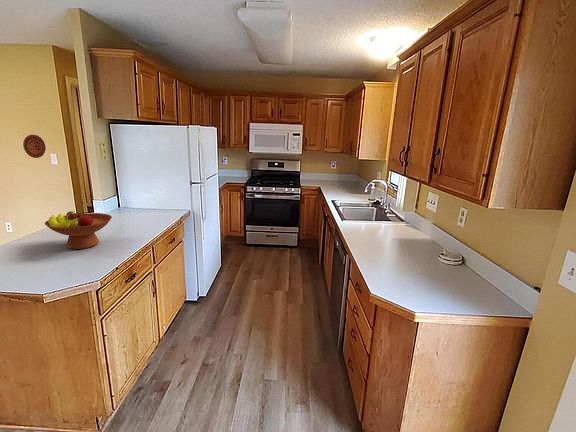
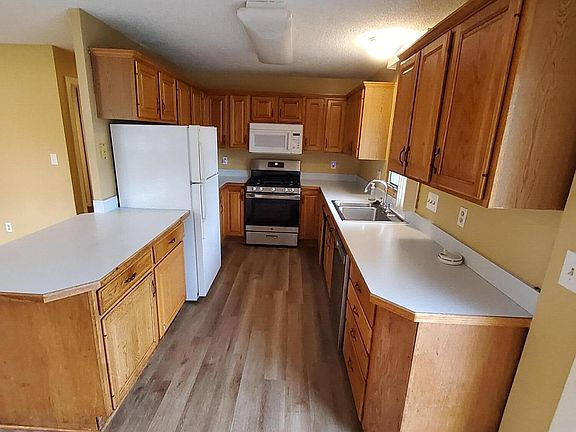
- decorative plate (34, 146)
- fruit bowl (81, 227)
